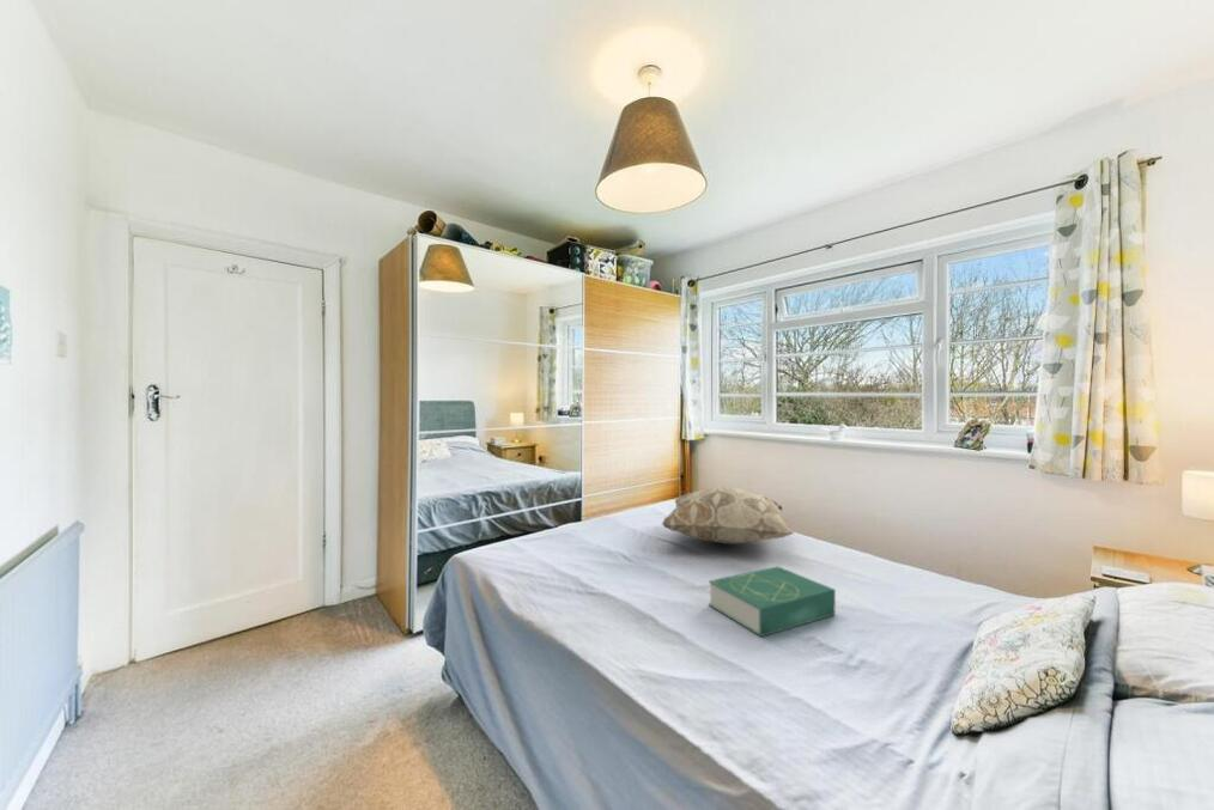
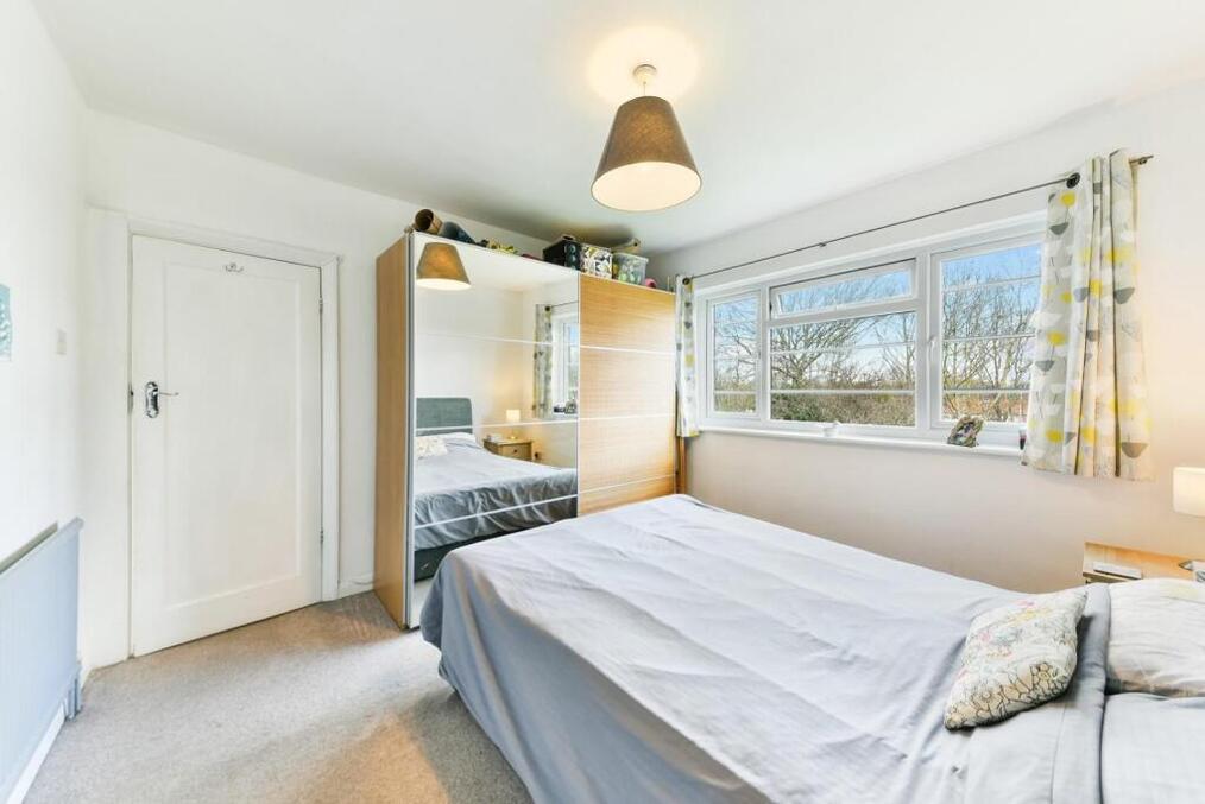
- book (770, 597)
- decorative pillow (726, 513)
